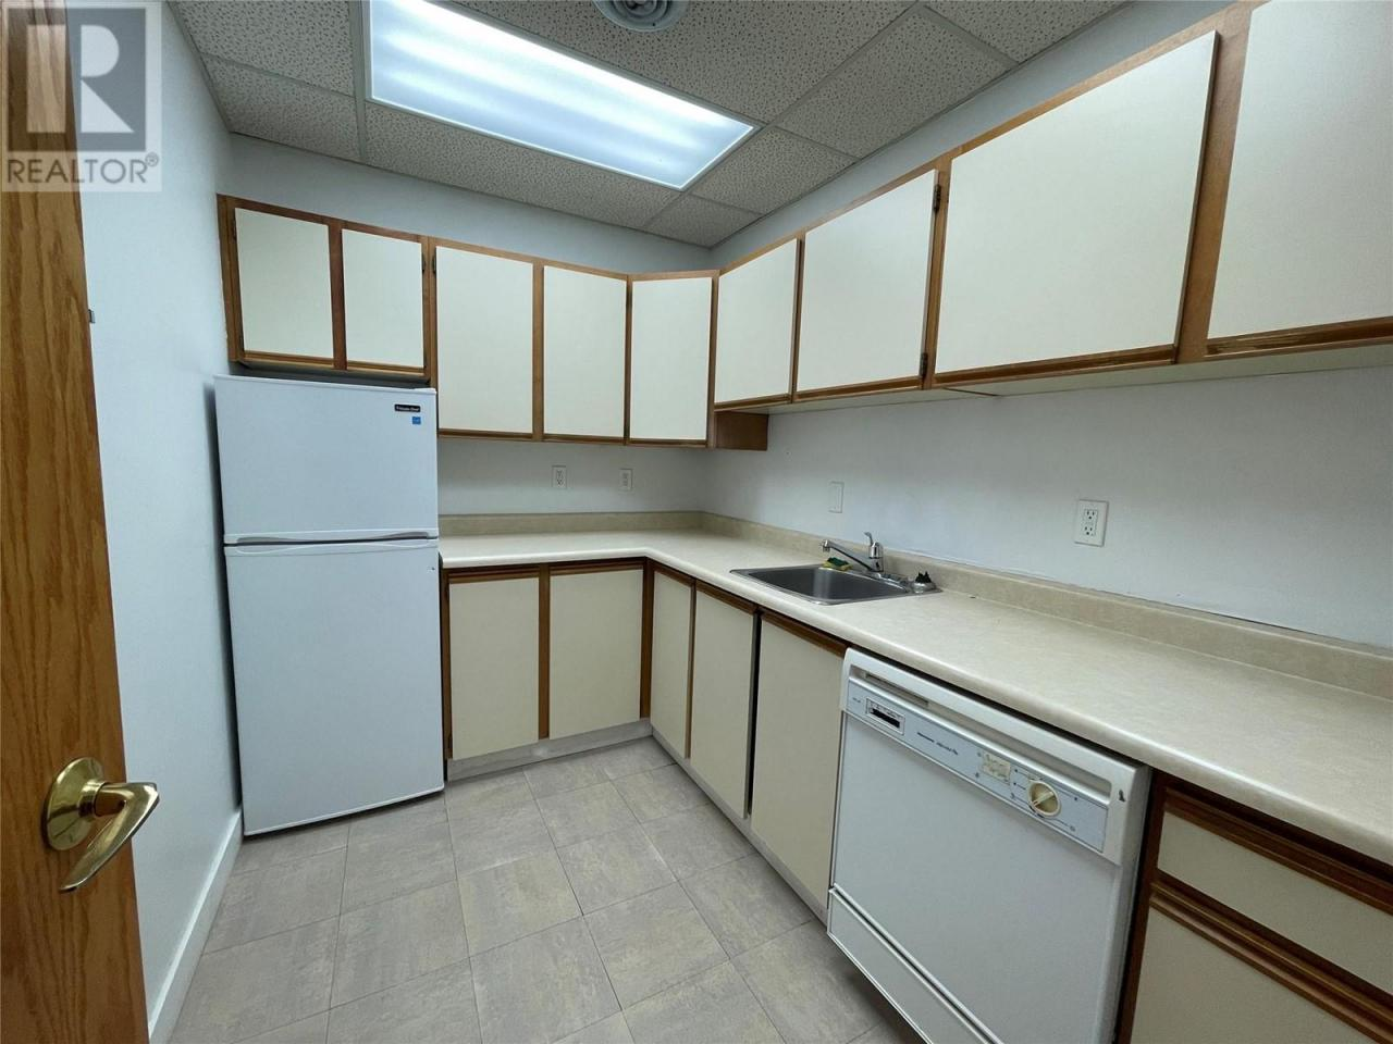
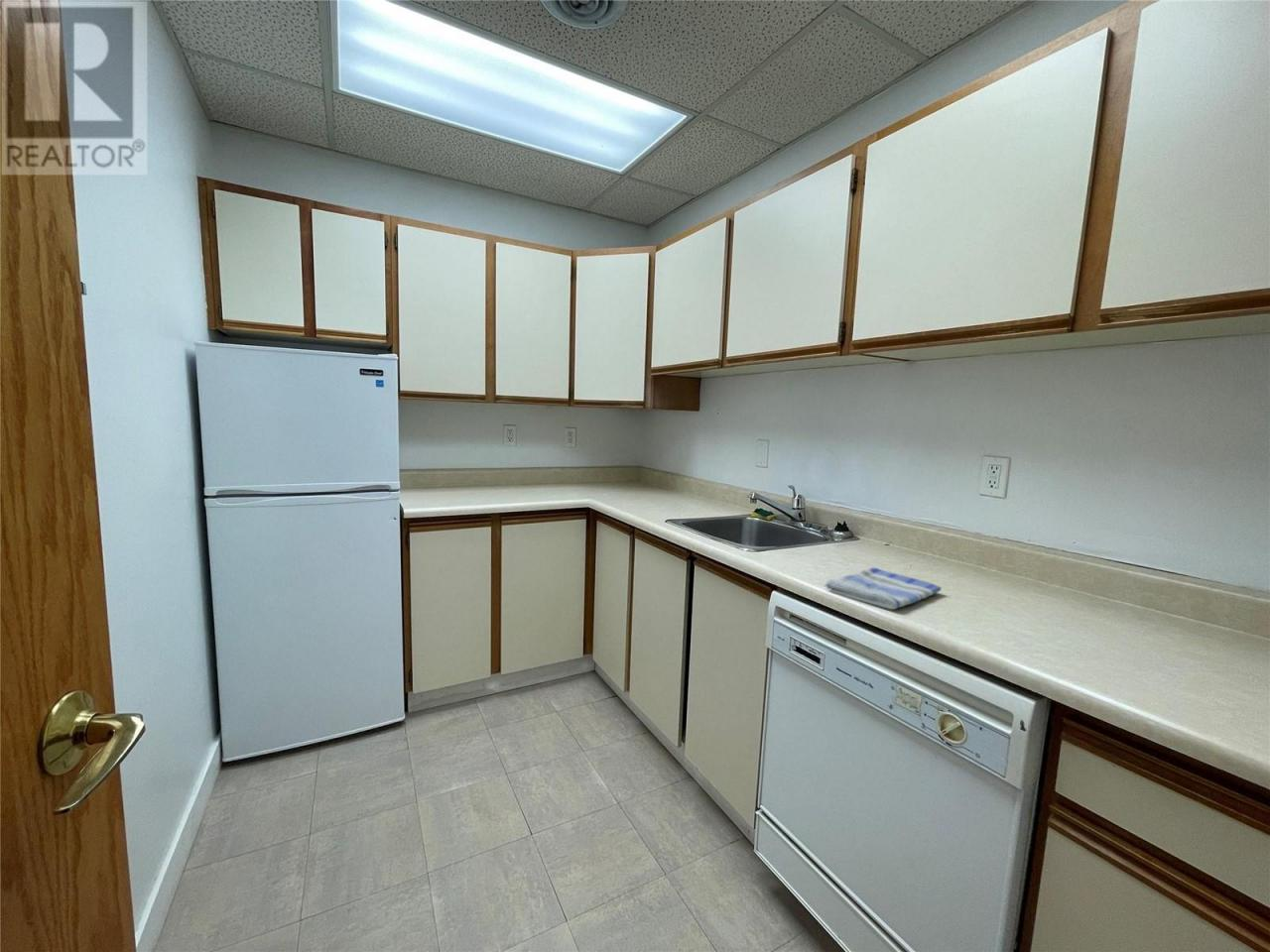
+ dish towel (883, 586)
